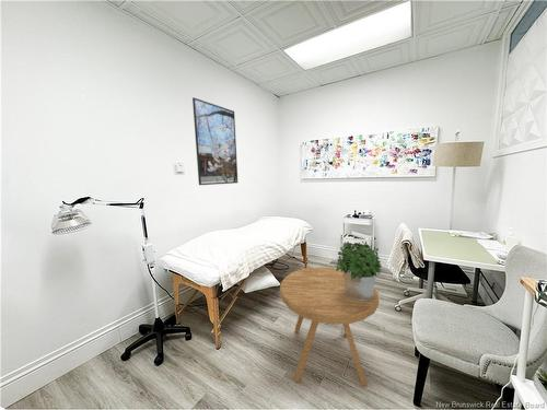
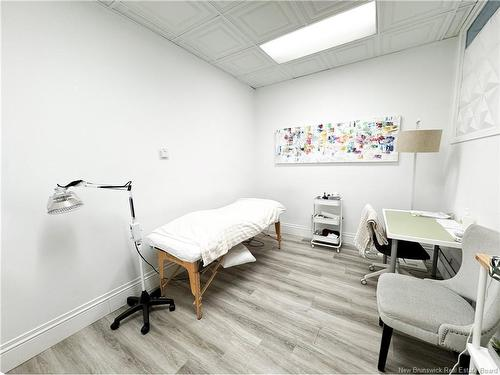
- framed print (218, 145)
- potted plant (356, 268)
- side table (326, 320)
